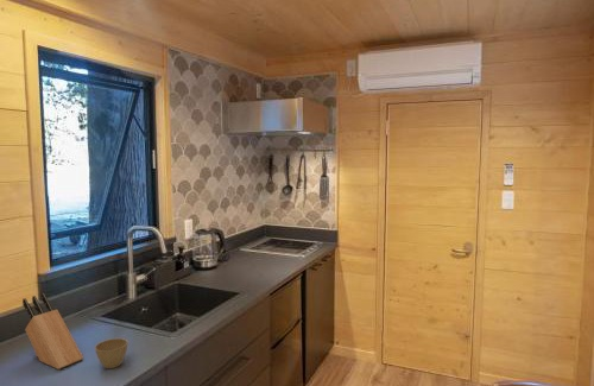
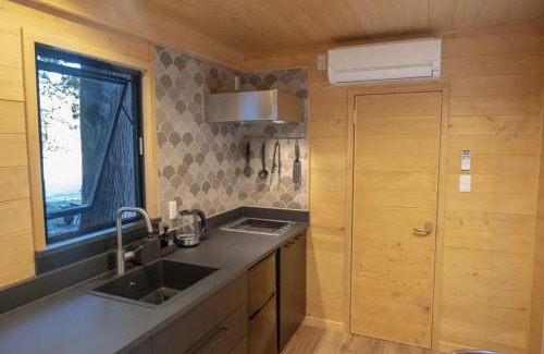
- flower pot (112, 354)
- knife block (50, 328)
